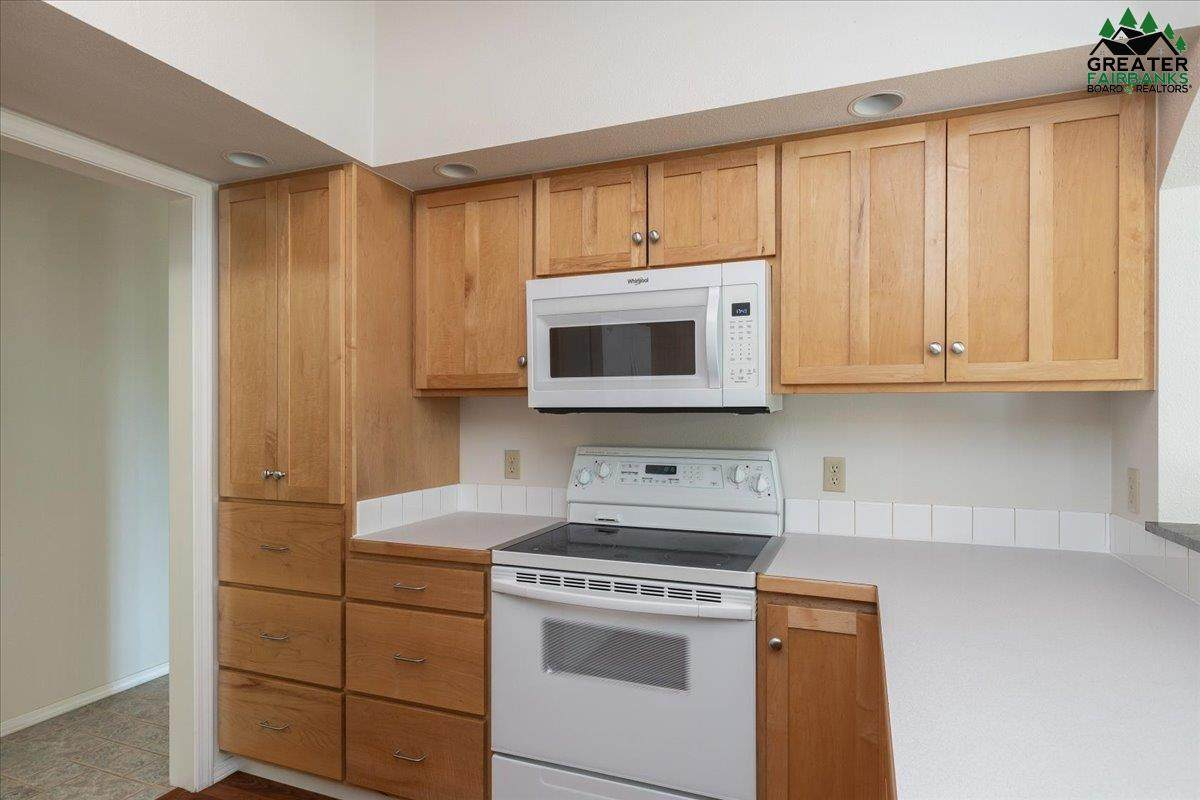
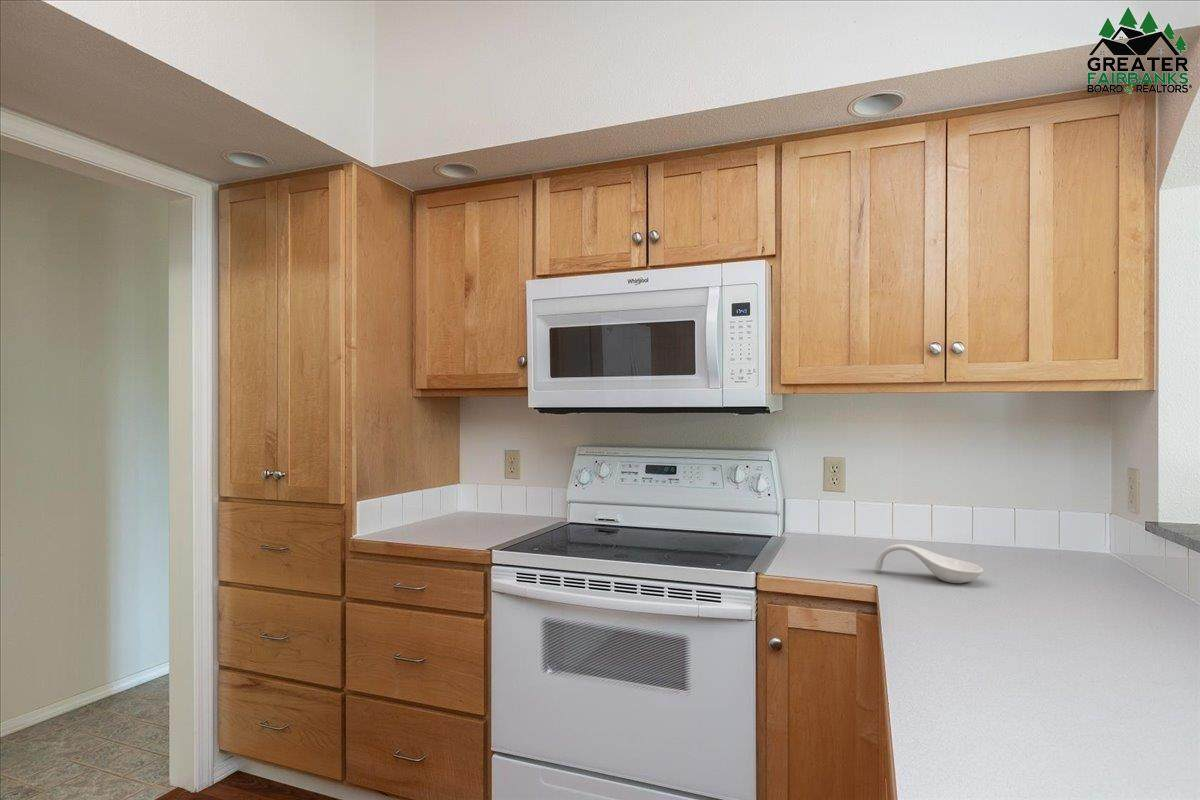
+ spoon rest (927, 562)
